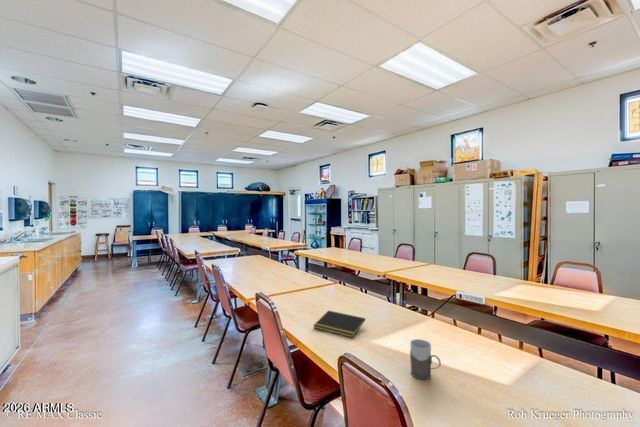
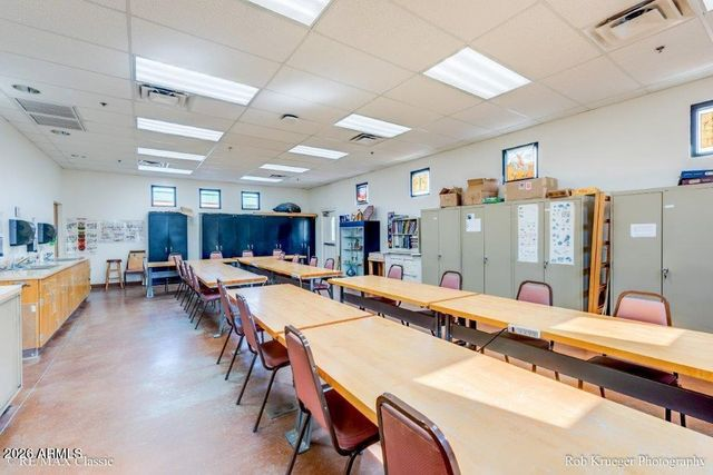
- mug (425, 360)
- notepad (339, 322)
